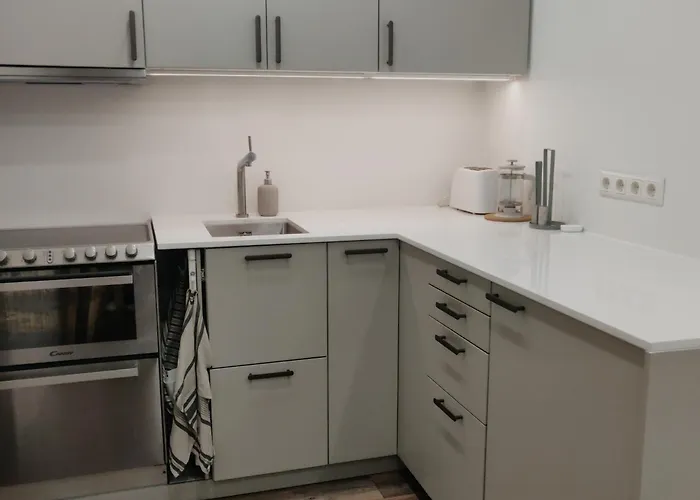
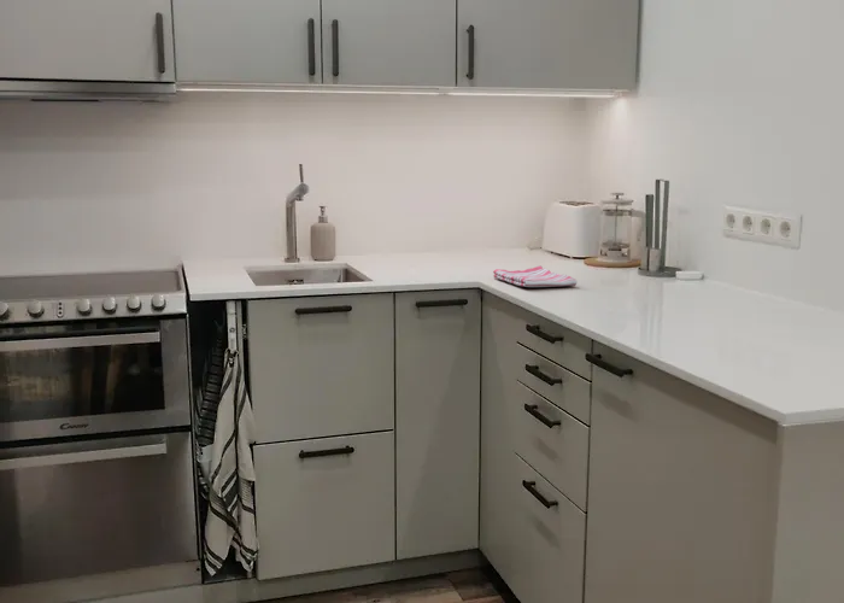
+ dish towel (533, 276)
